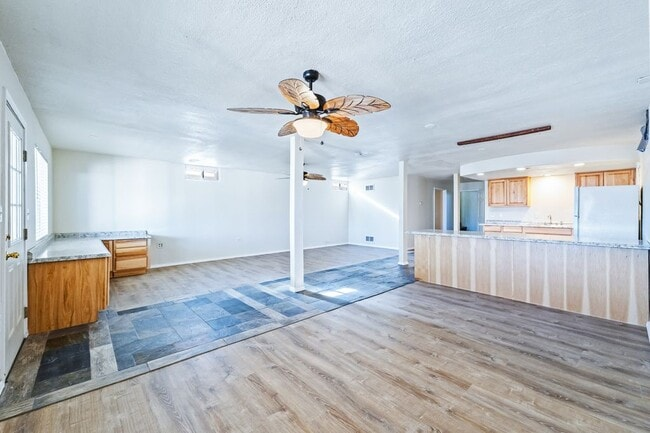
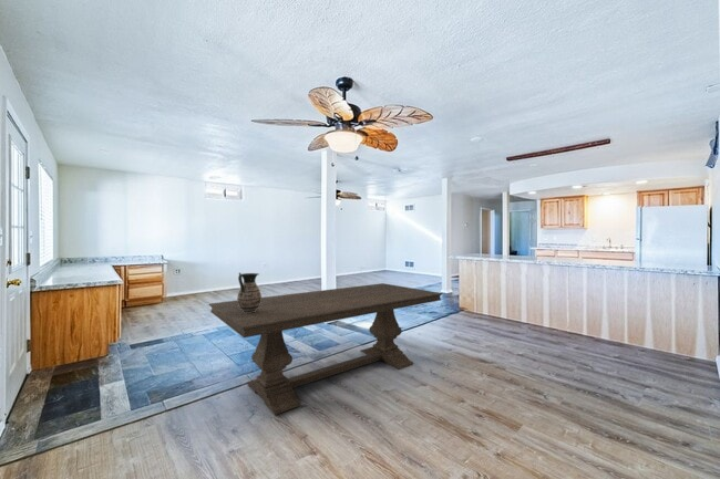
+ dining table (336, 320)
+ ceramic jug (248, 291)
